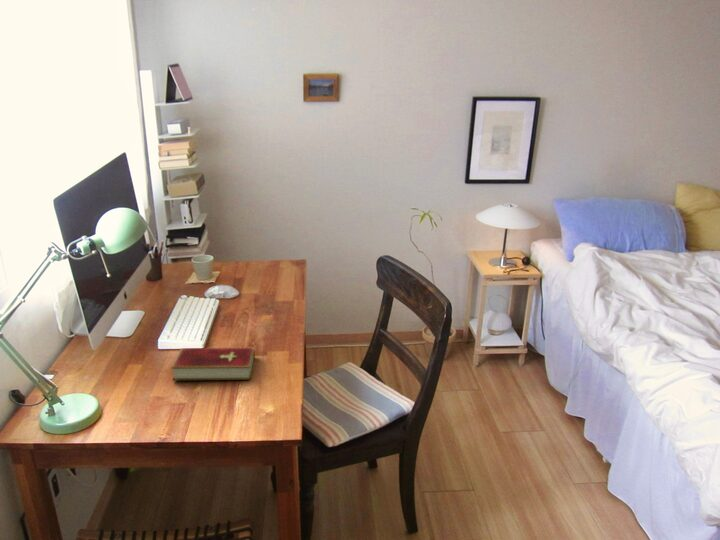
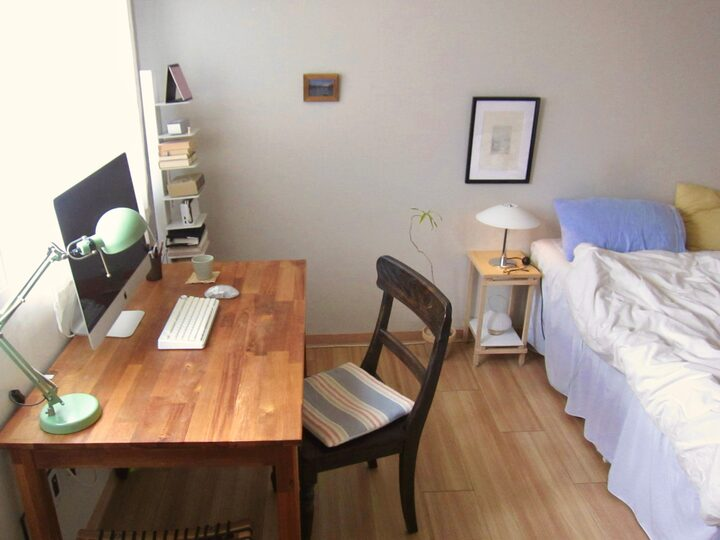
- hardcover book (215, 362)
